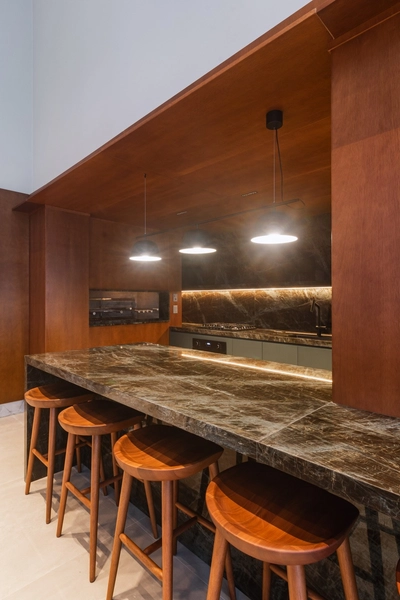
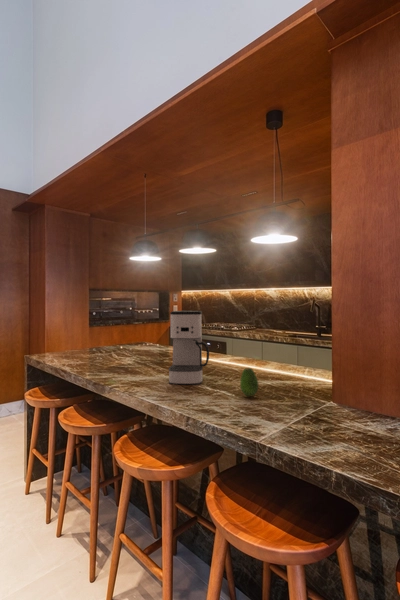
+ fruit (249, 382)
+ coffee maker (189, 345)
